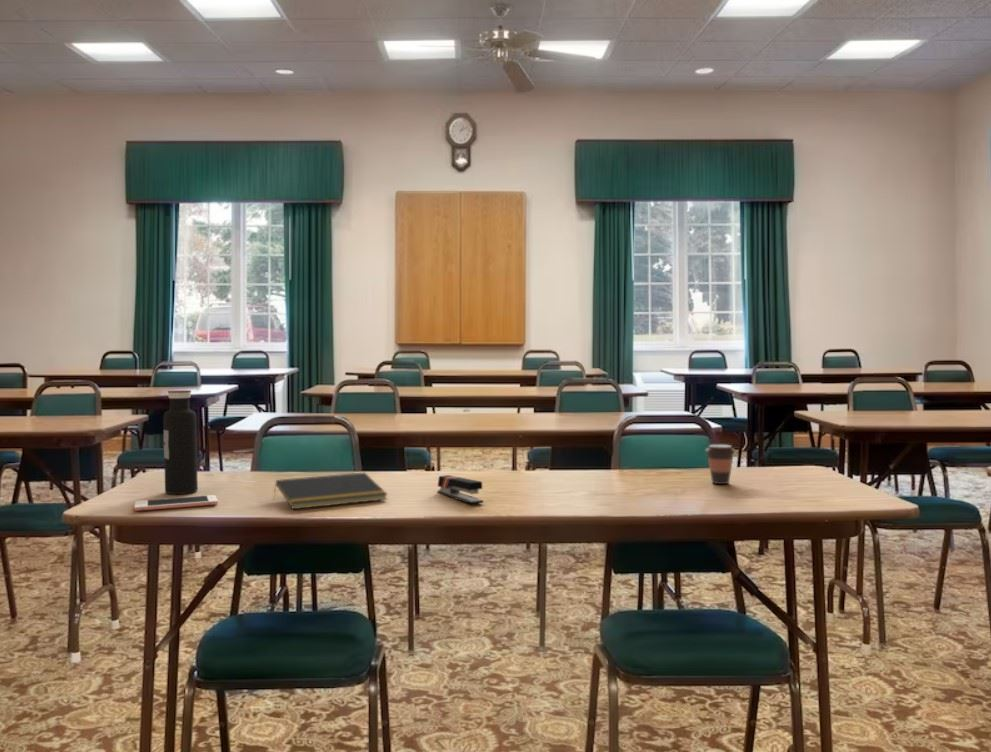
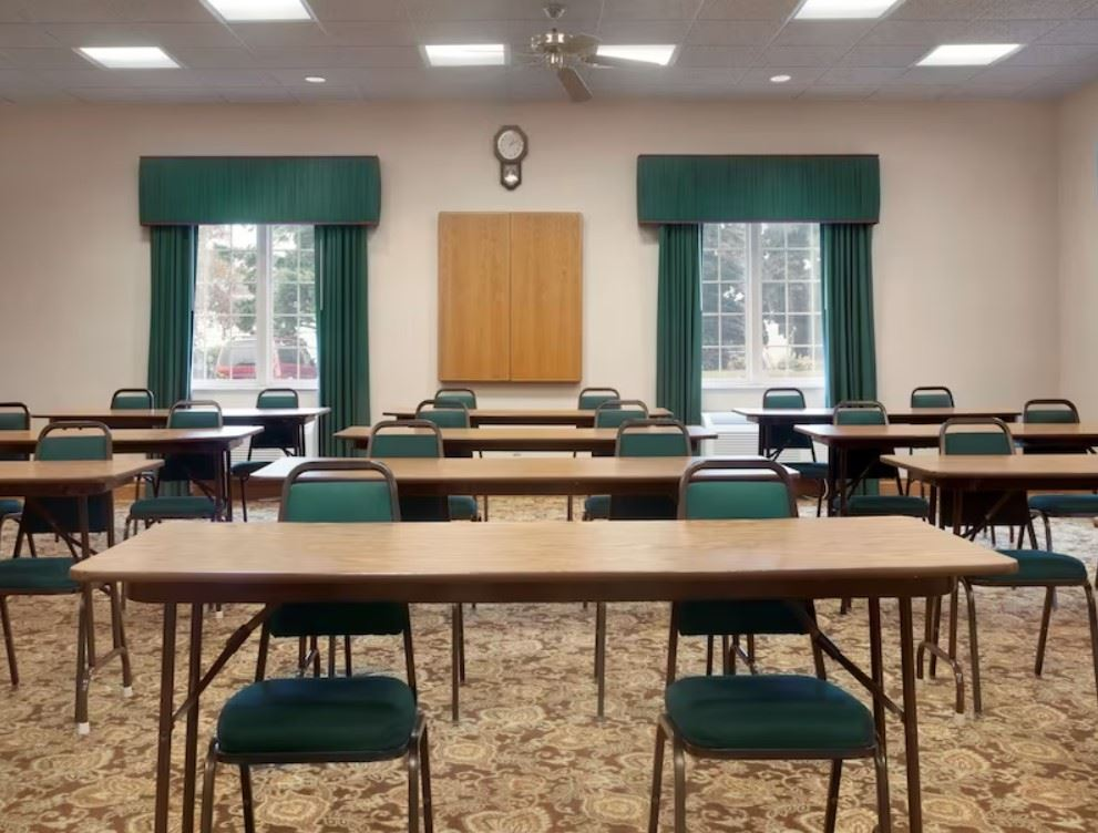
- cell phone (176, 502)
- water bottle (180, 441)
- stapler (459, 487)
- notepad (331, 489)
- coffee cup (720, 464)
